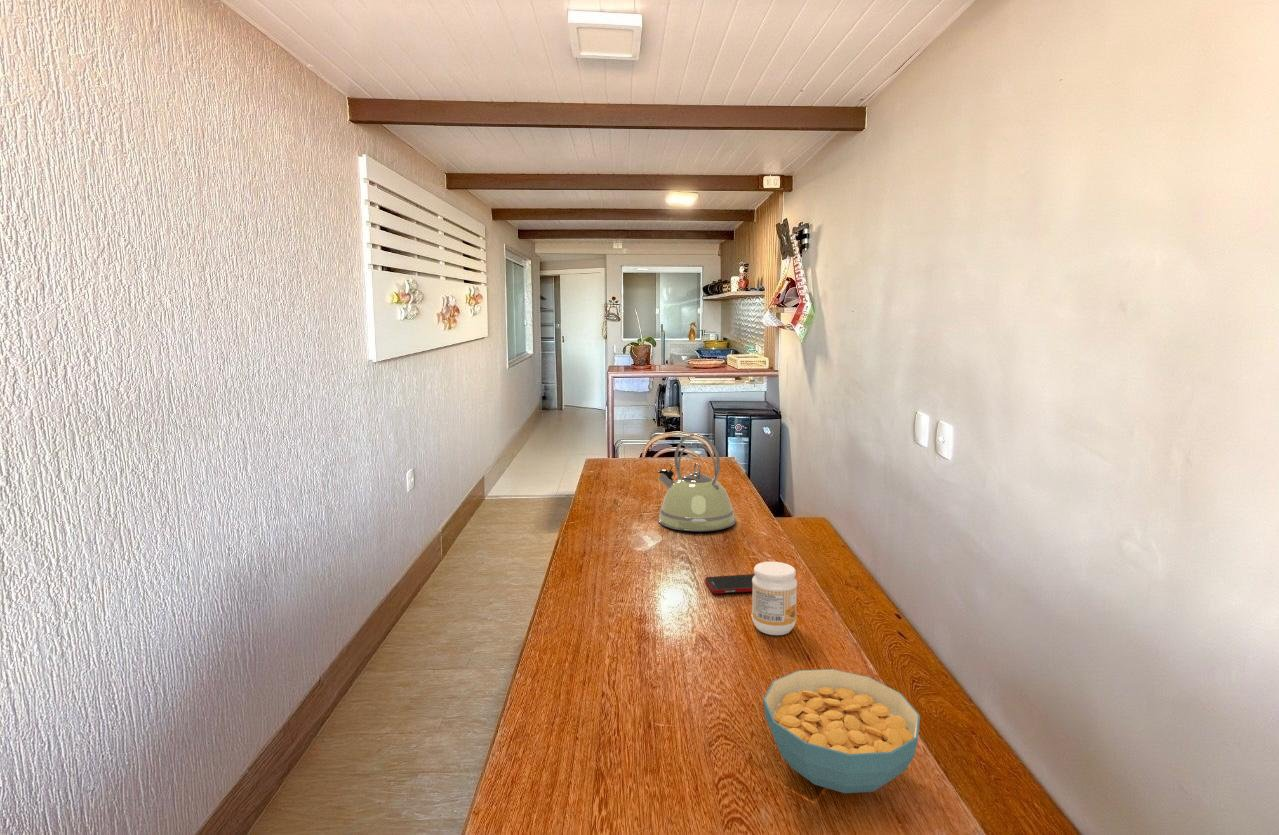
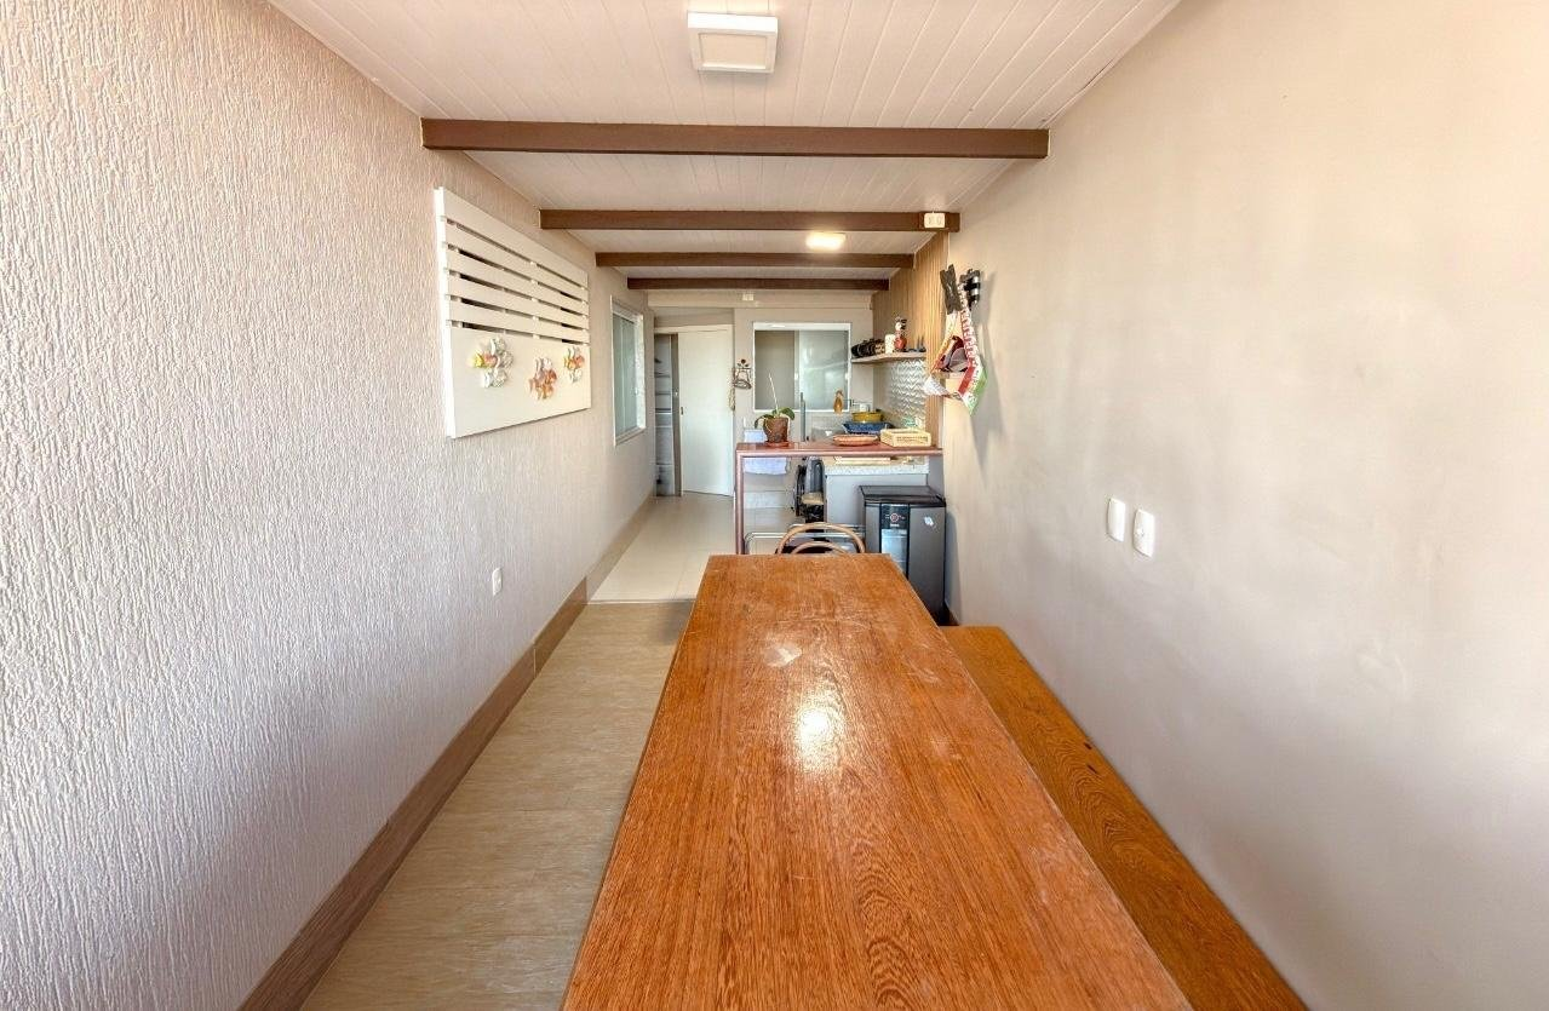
- jam (774, 598)
- cereal bowl (838, 741)
- cell phone (740, 583)
- kettle (692, 476)
